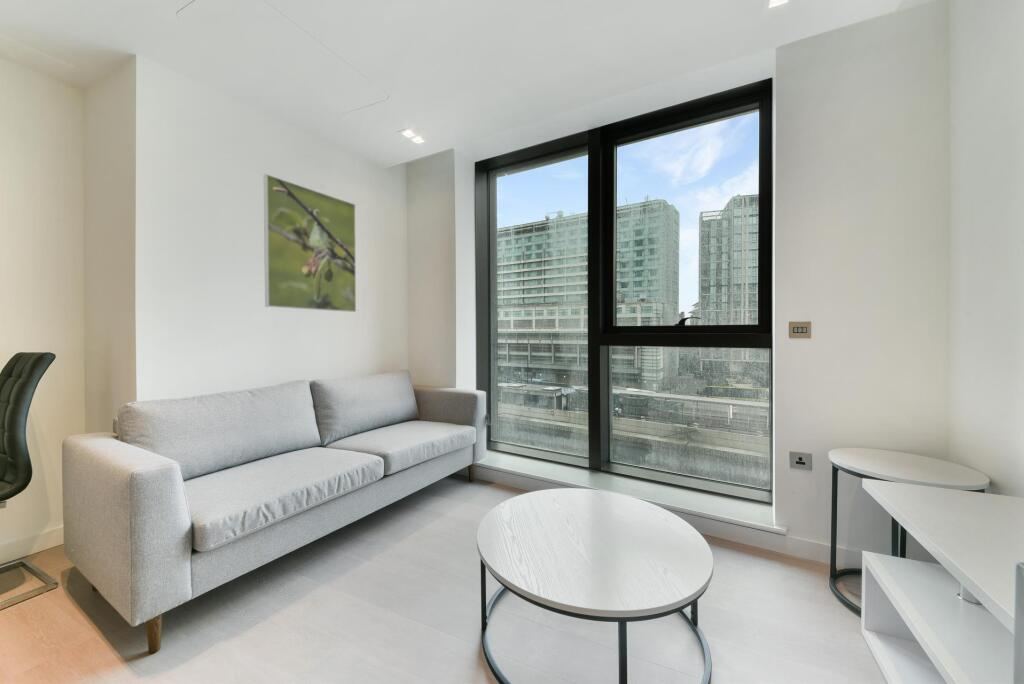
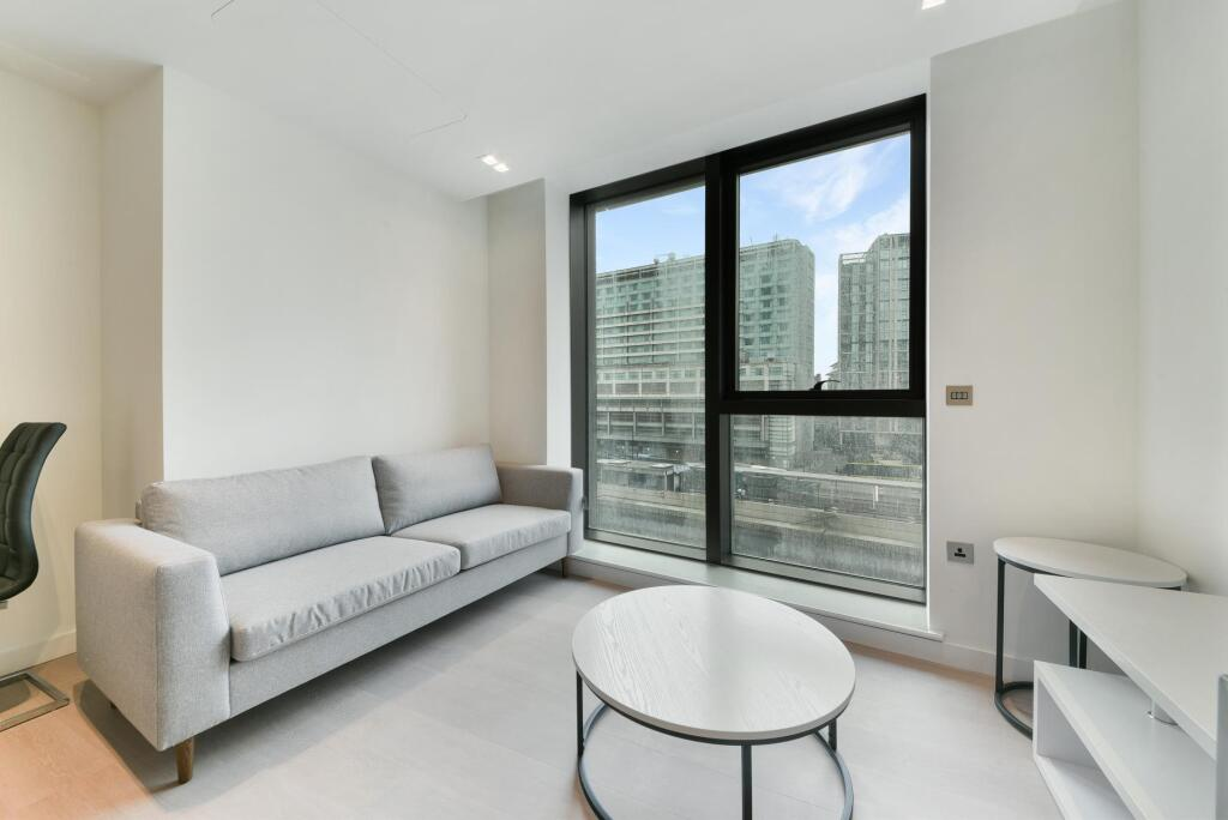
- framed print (314, 250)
